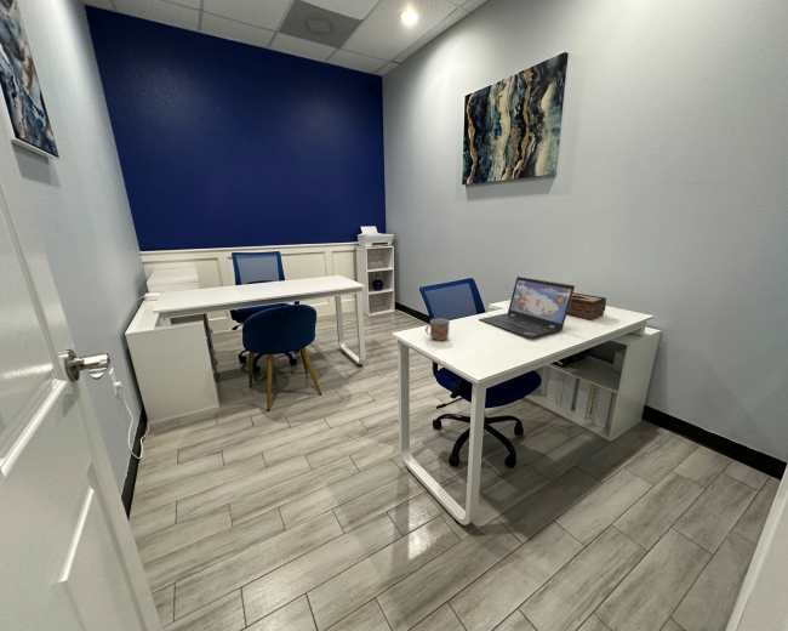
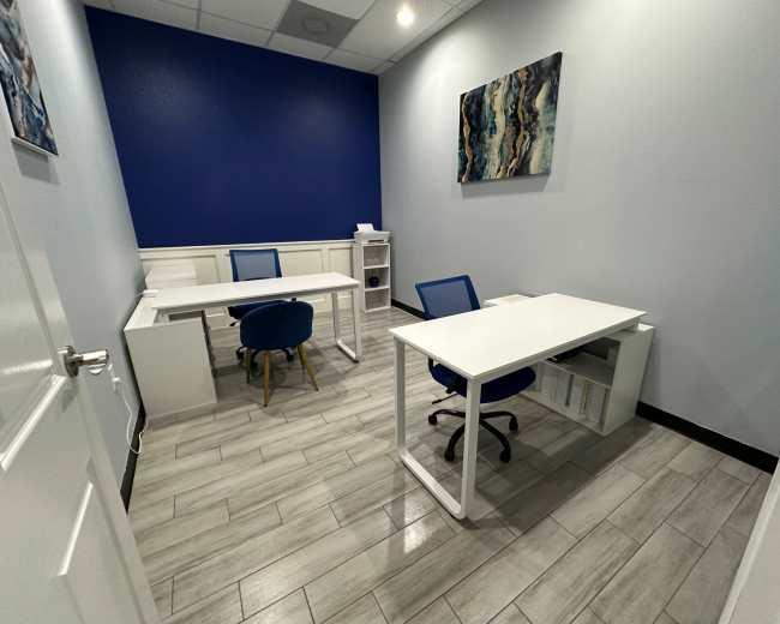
- mug (436, 330)
- tissue box (576, 303)
- laptop (524, 303)
